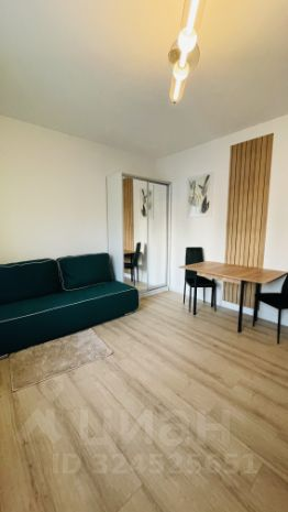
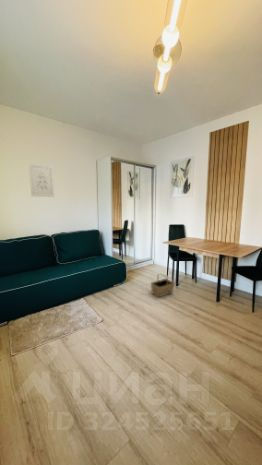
+ wall art (42, 181)
+ basket (162, 284)
